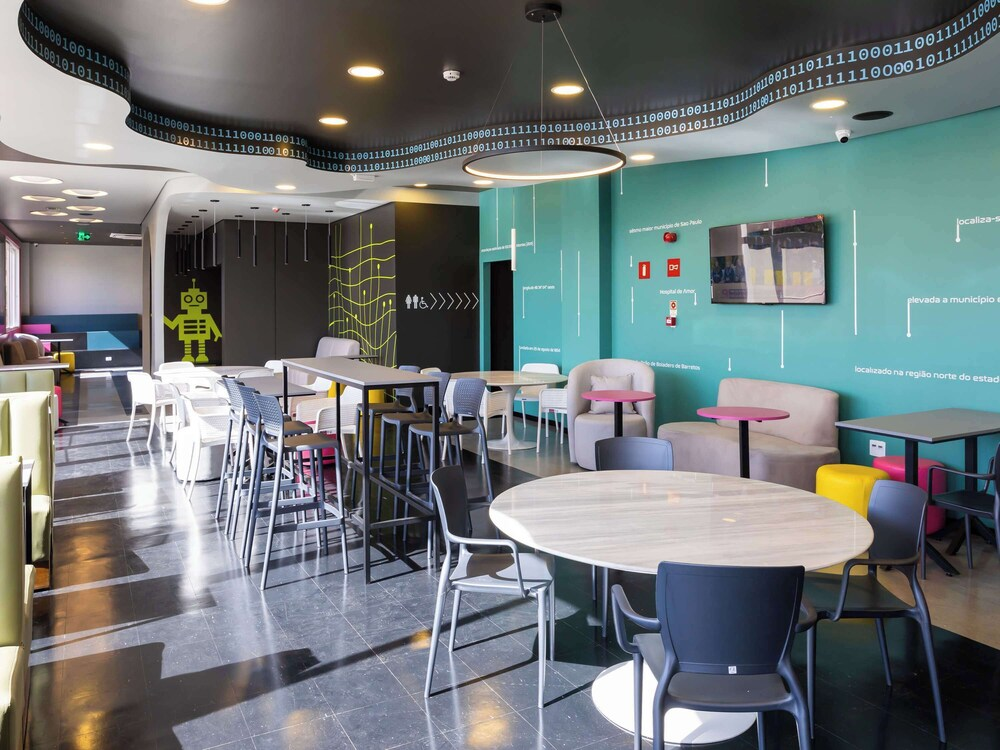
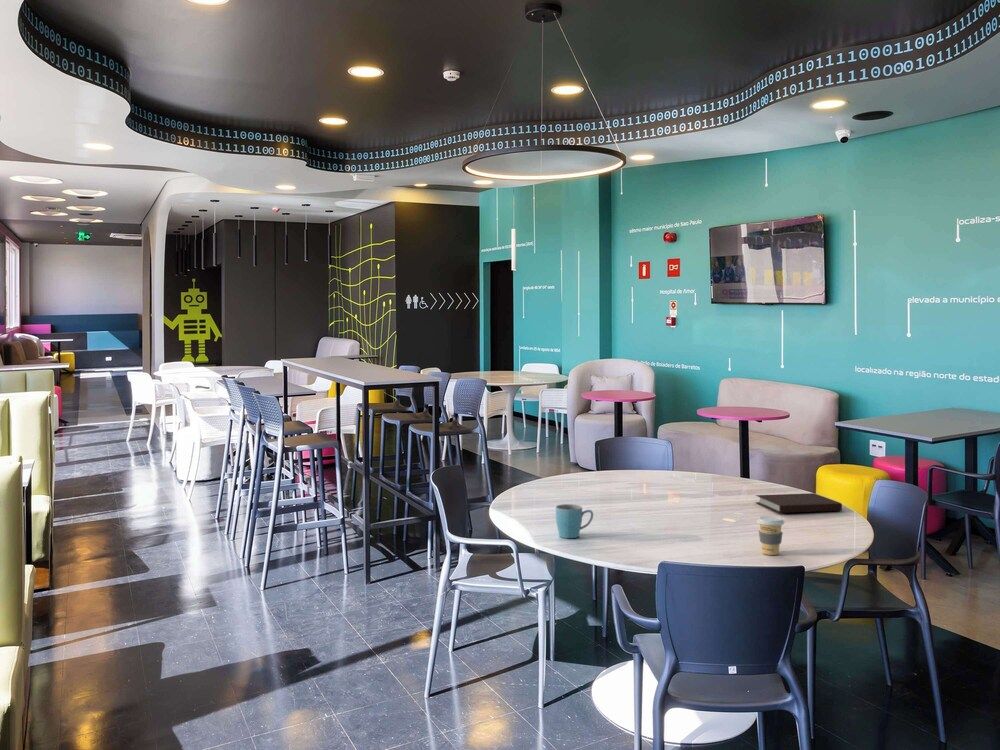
+ notebook (797, 503)
+ mug (574, 521)
+ coffee cup (770, 535)
